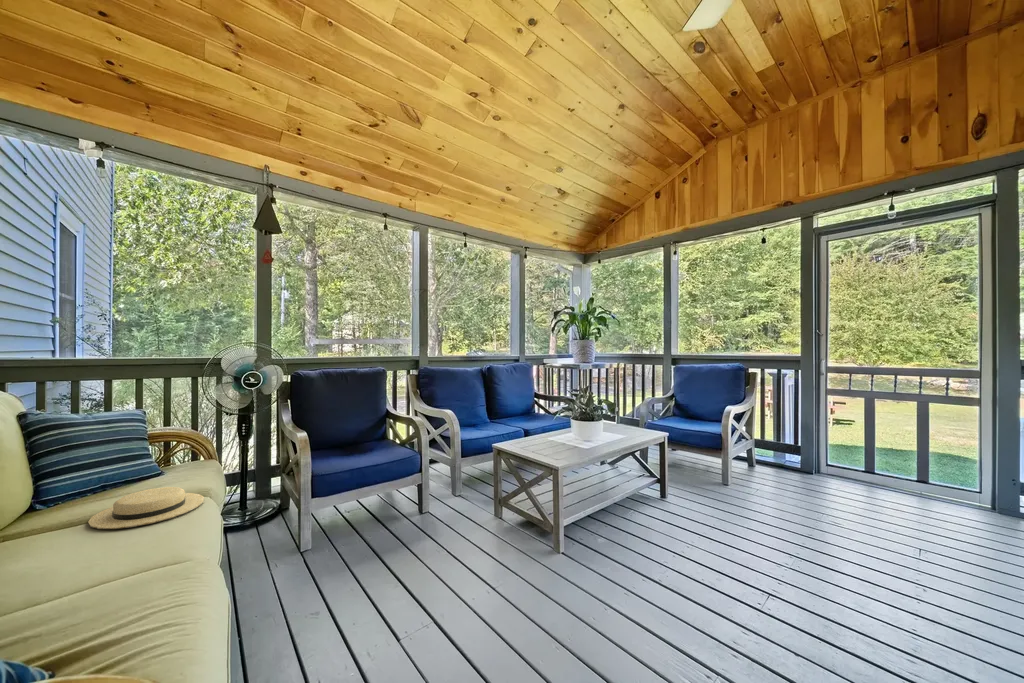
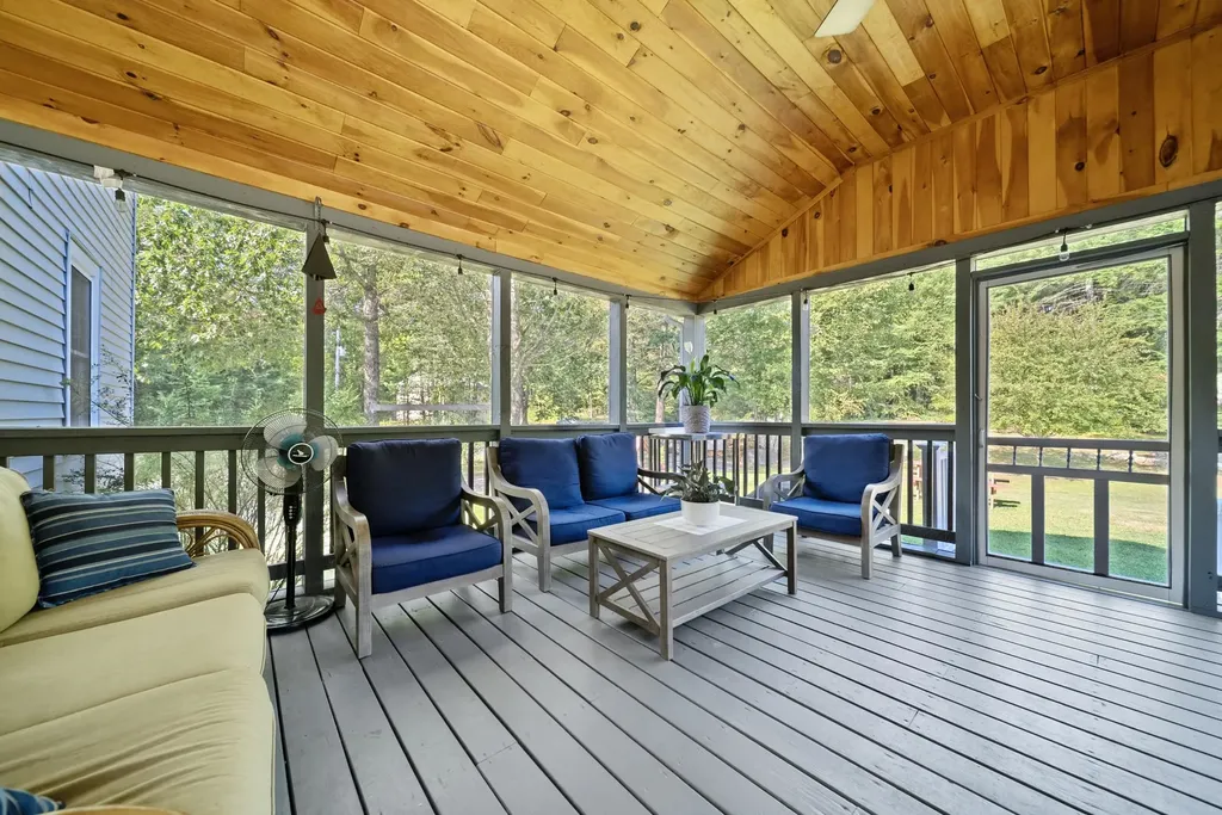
- sunhat (150, 502)
